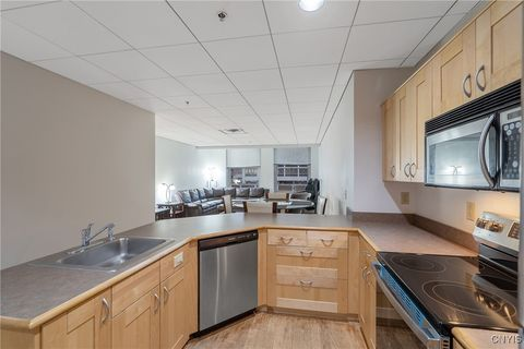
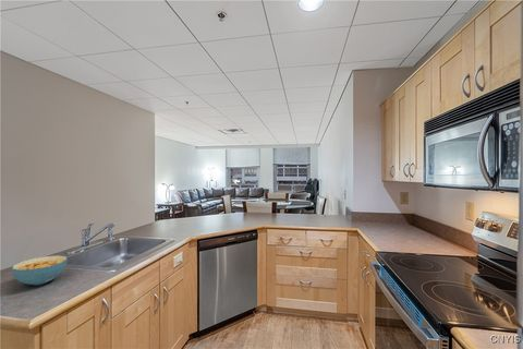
+ cereal bowl (40, 272)
